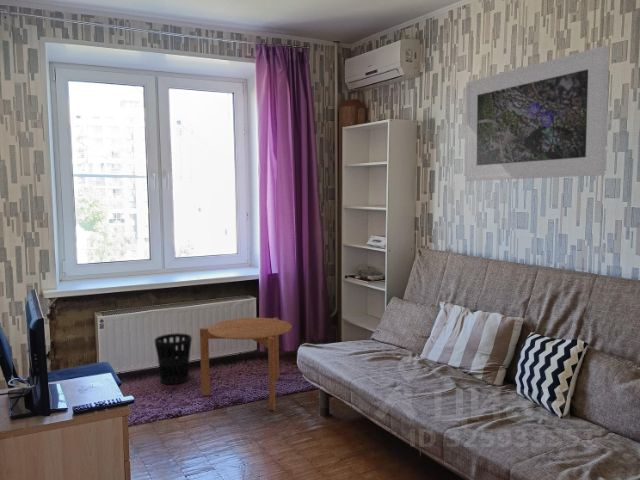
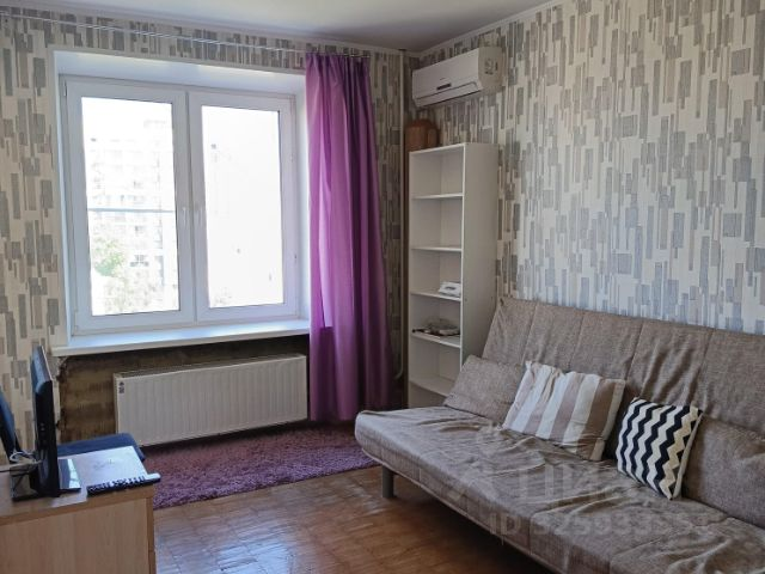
- wastebasket (173, 358)
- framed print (526, 122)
- side table (268, 361)
